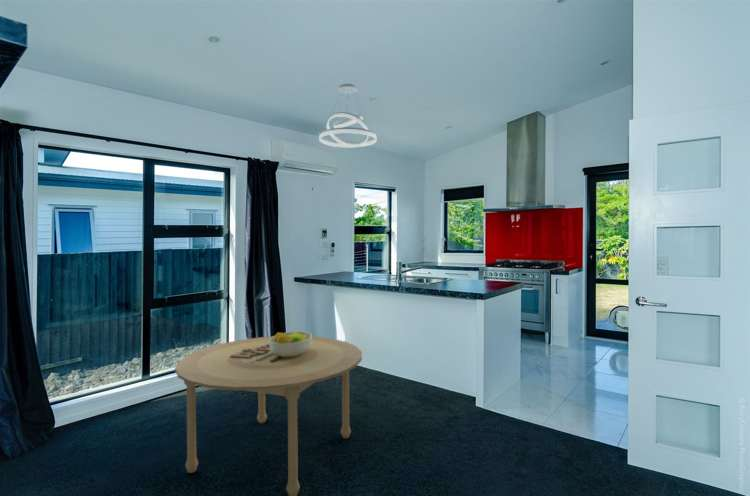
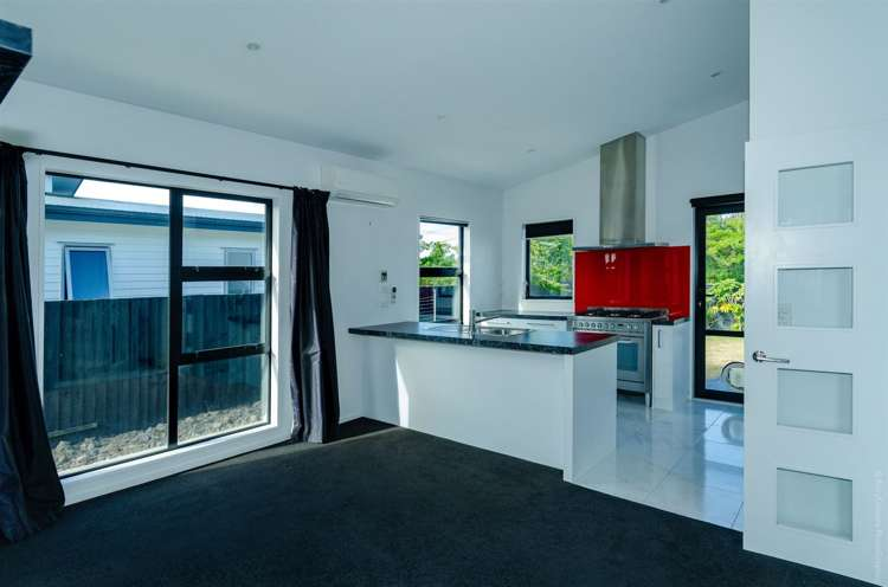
- pendant light (347, 115)
- dining table (274, 394)
- fruit bowl (291, 342)
